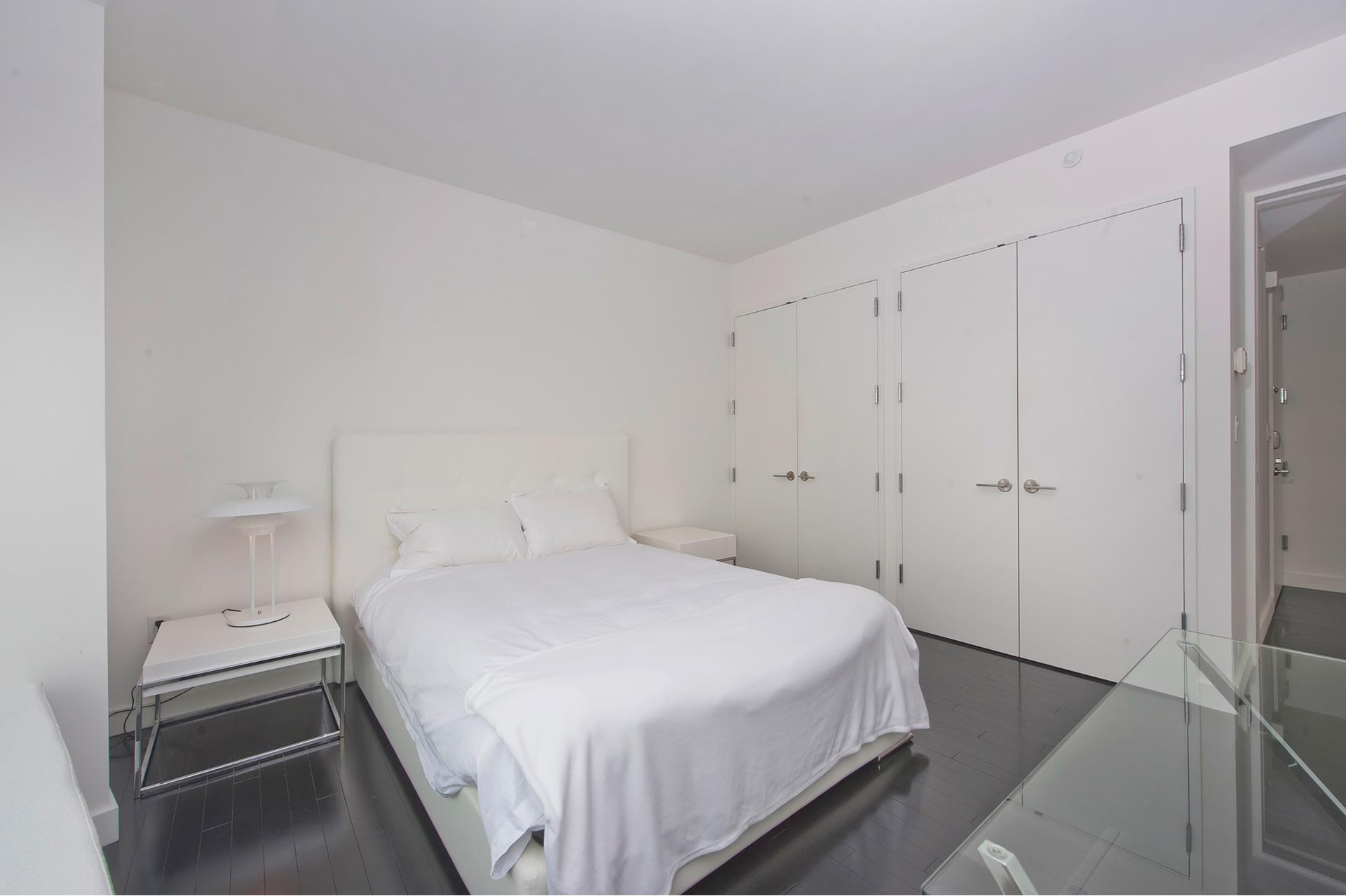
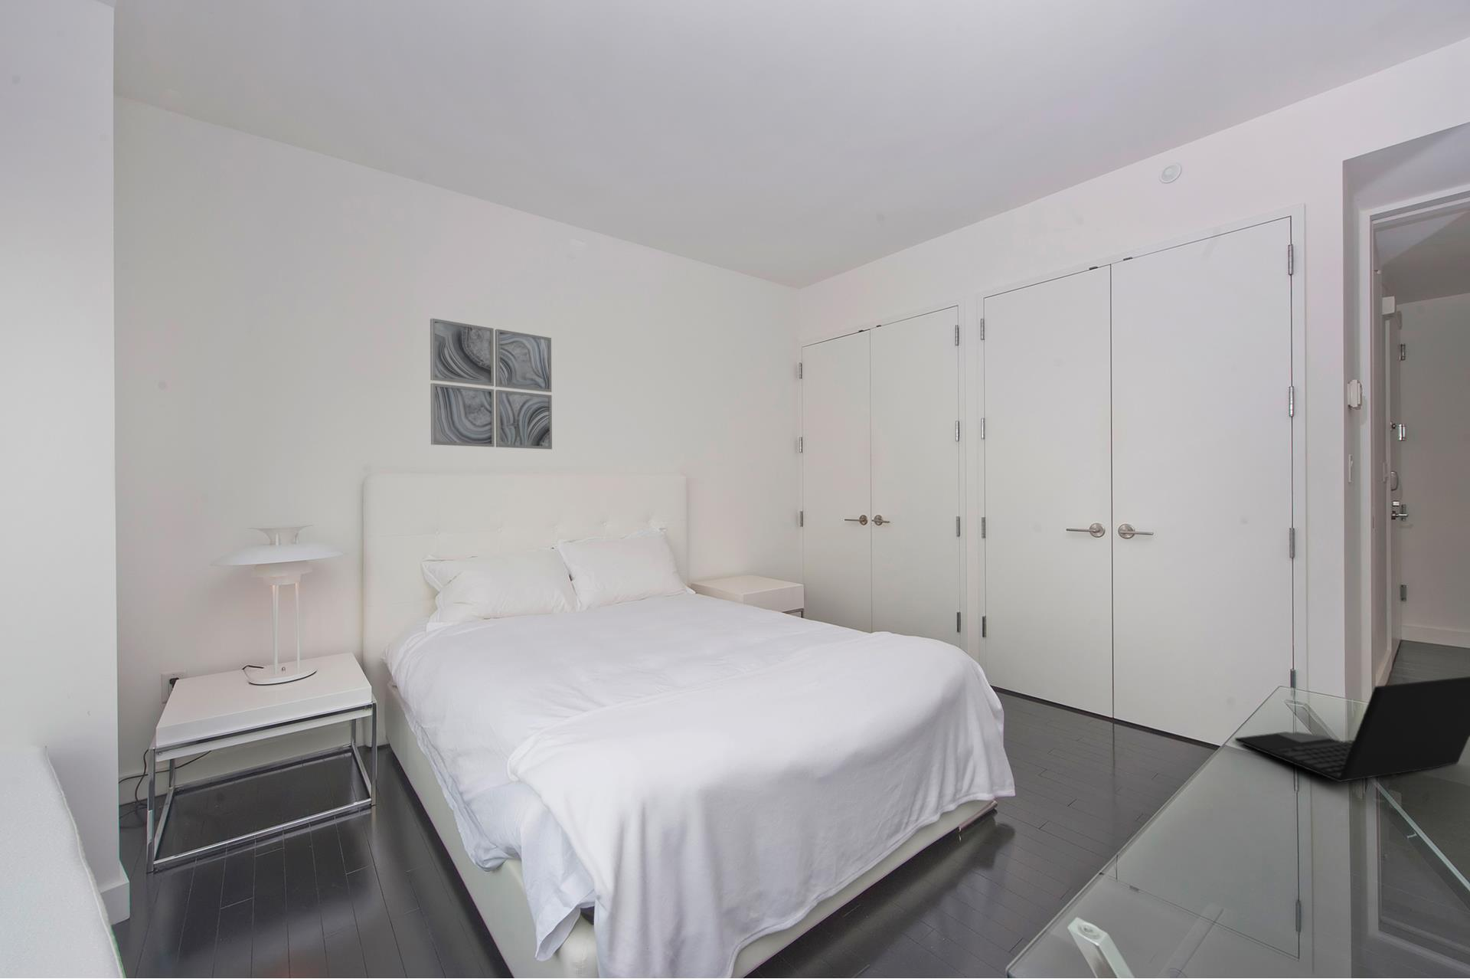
+ laptop (1364, 712)
+ wall art (493, 389)
